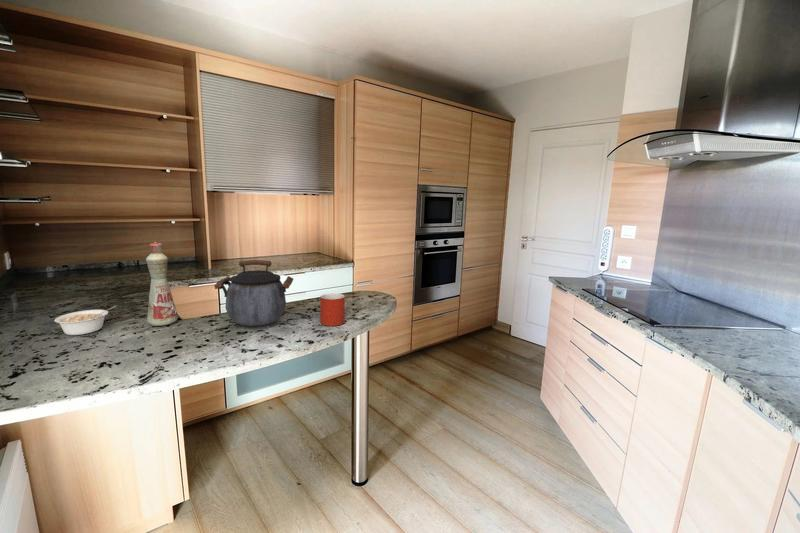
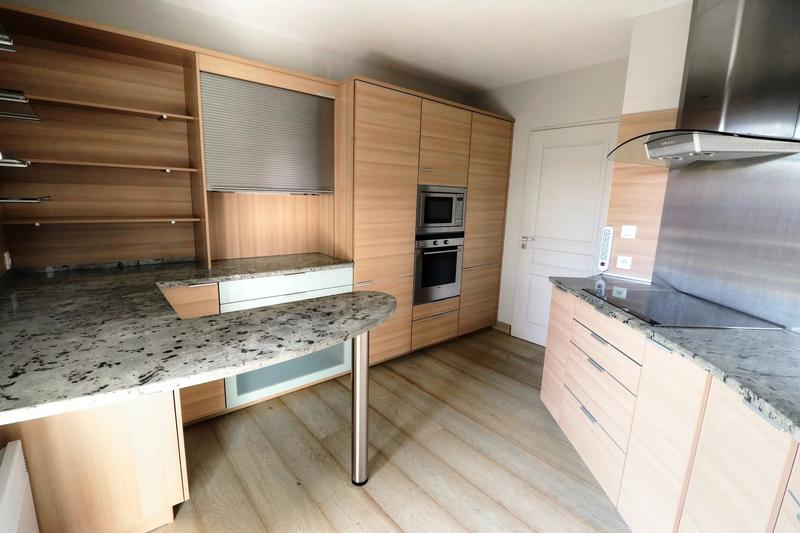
- kettle (256, 292)
- mug (333, 307)
- legume (84, 320)
- bottle (159, 282)
